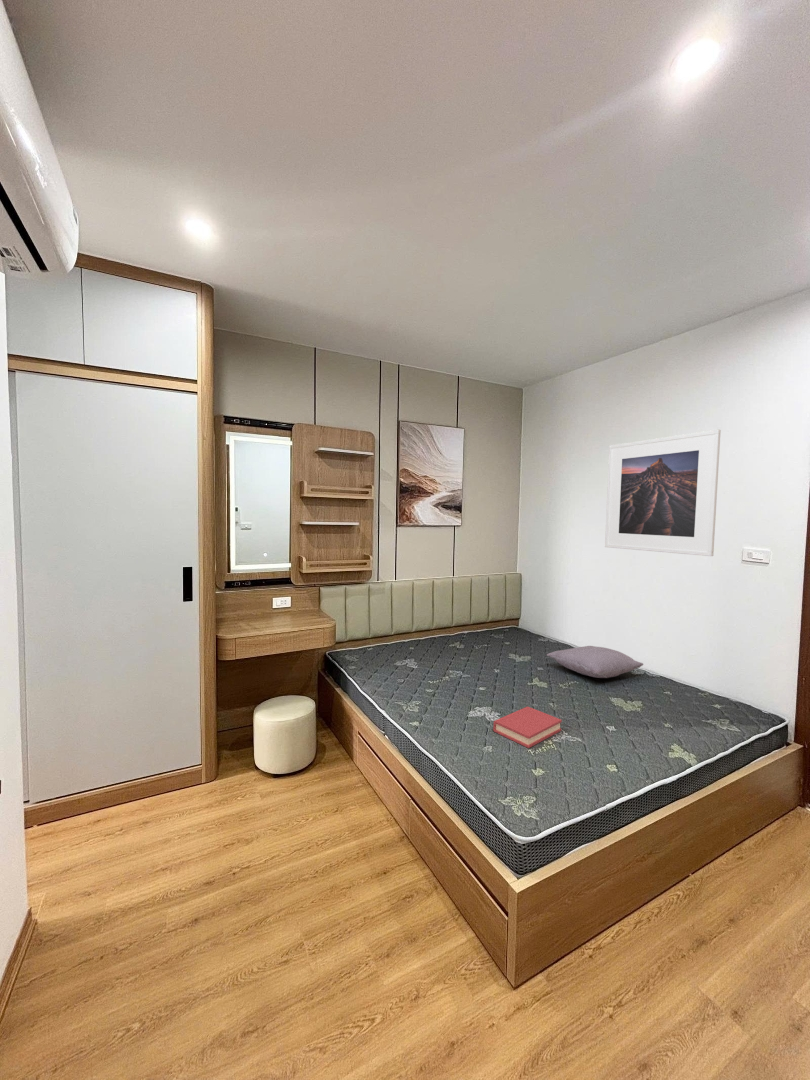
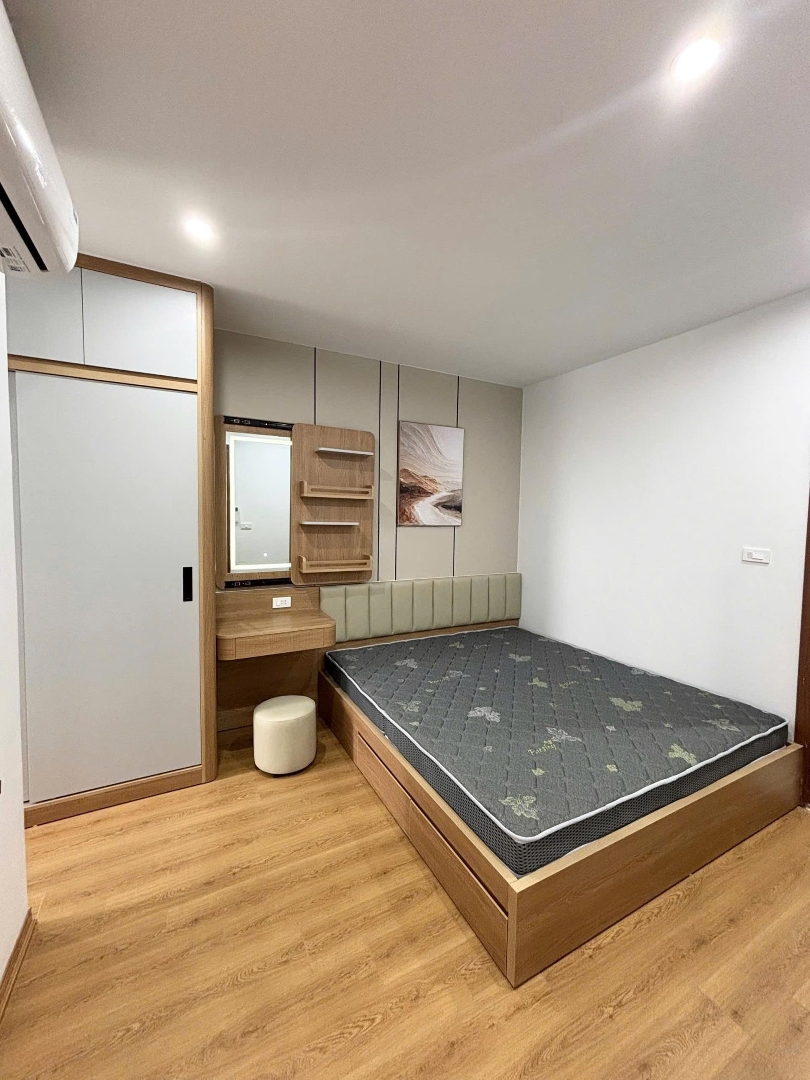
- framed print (656, 495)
- pillow (593, 660)
- hardback book (527, 725)
